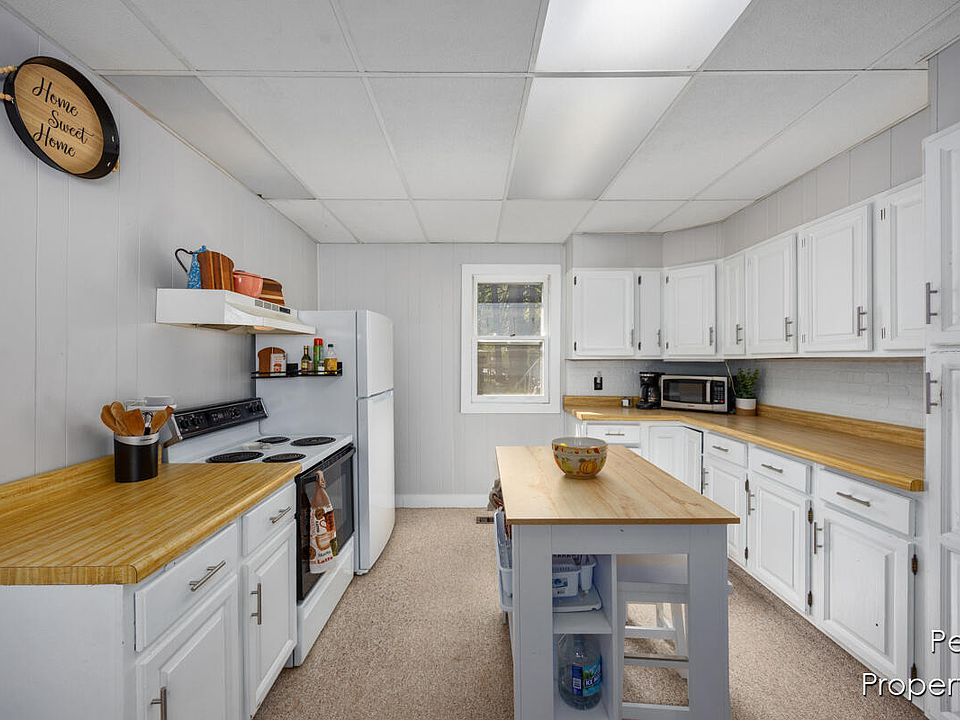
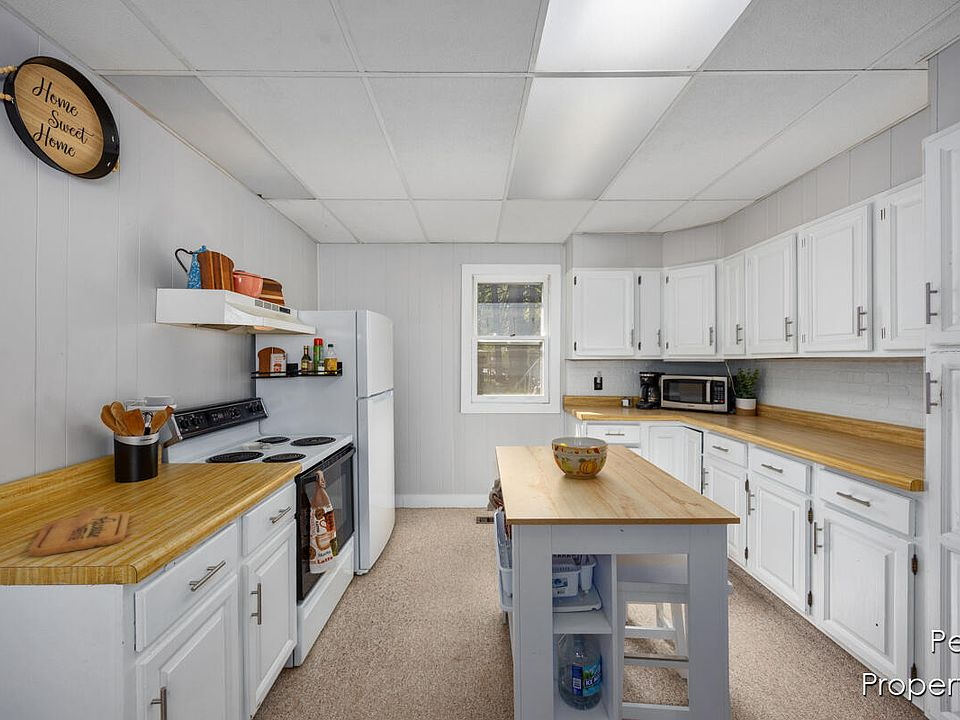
+ cutting board (86, 526)
